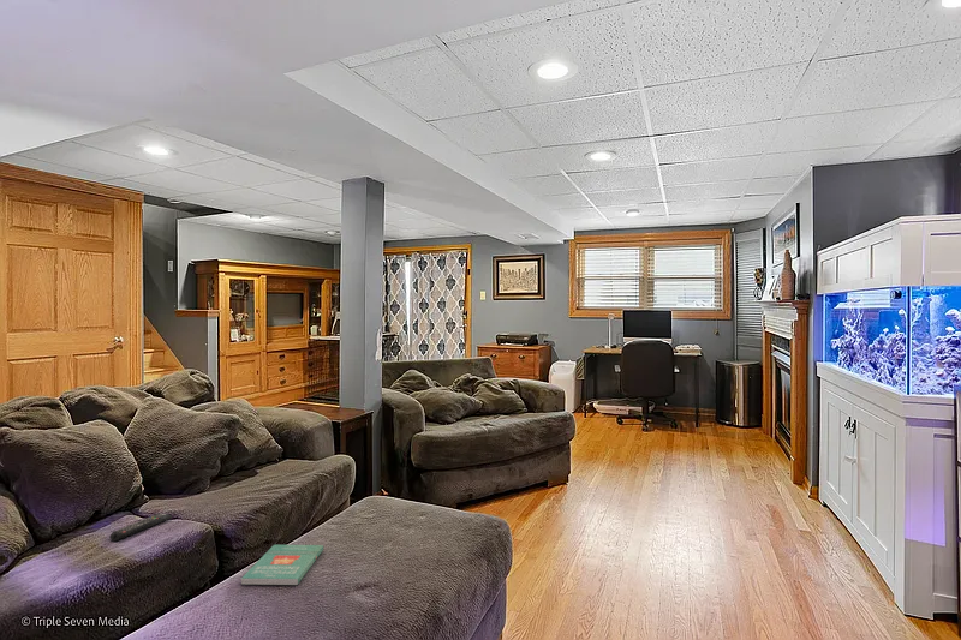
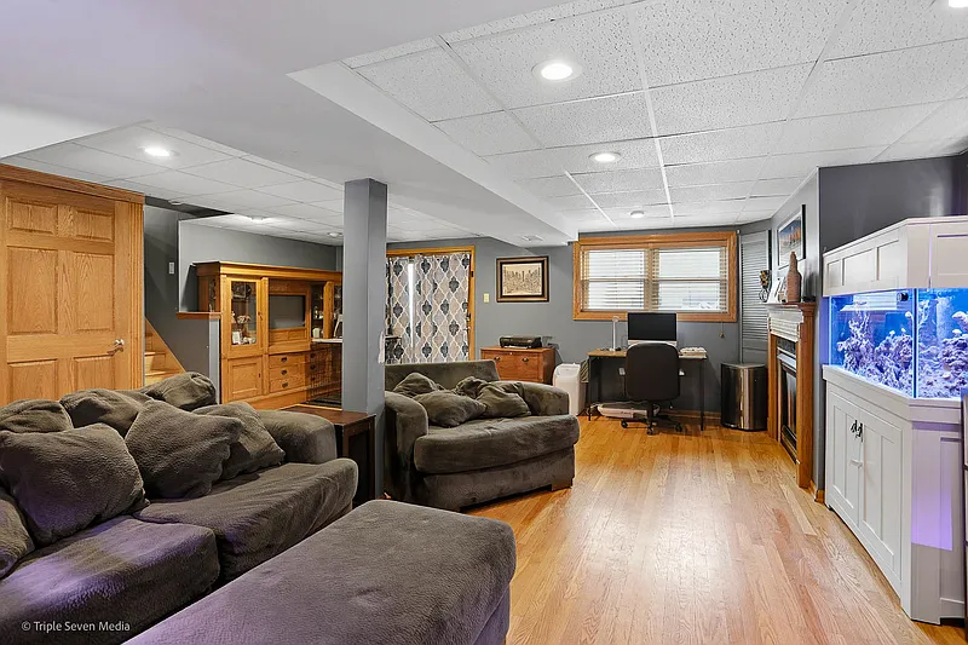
- book (285, 563)
- remote control (142, 525)
